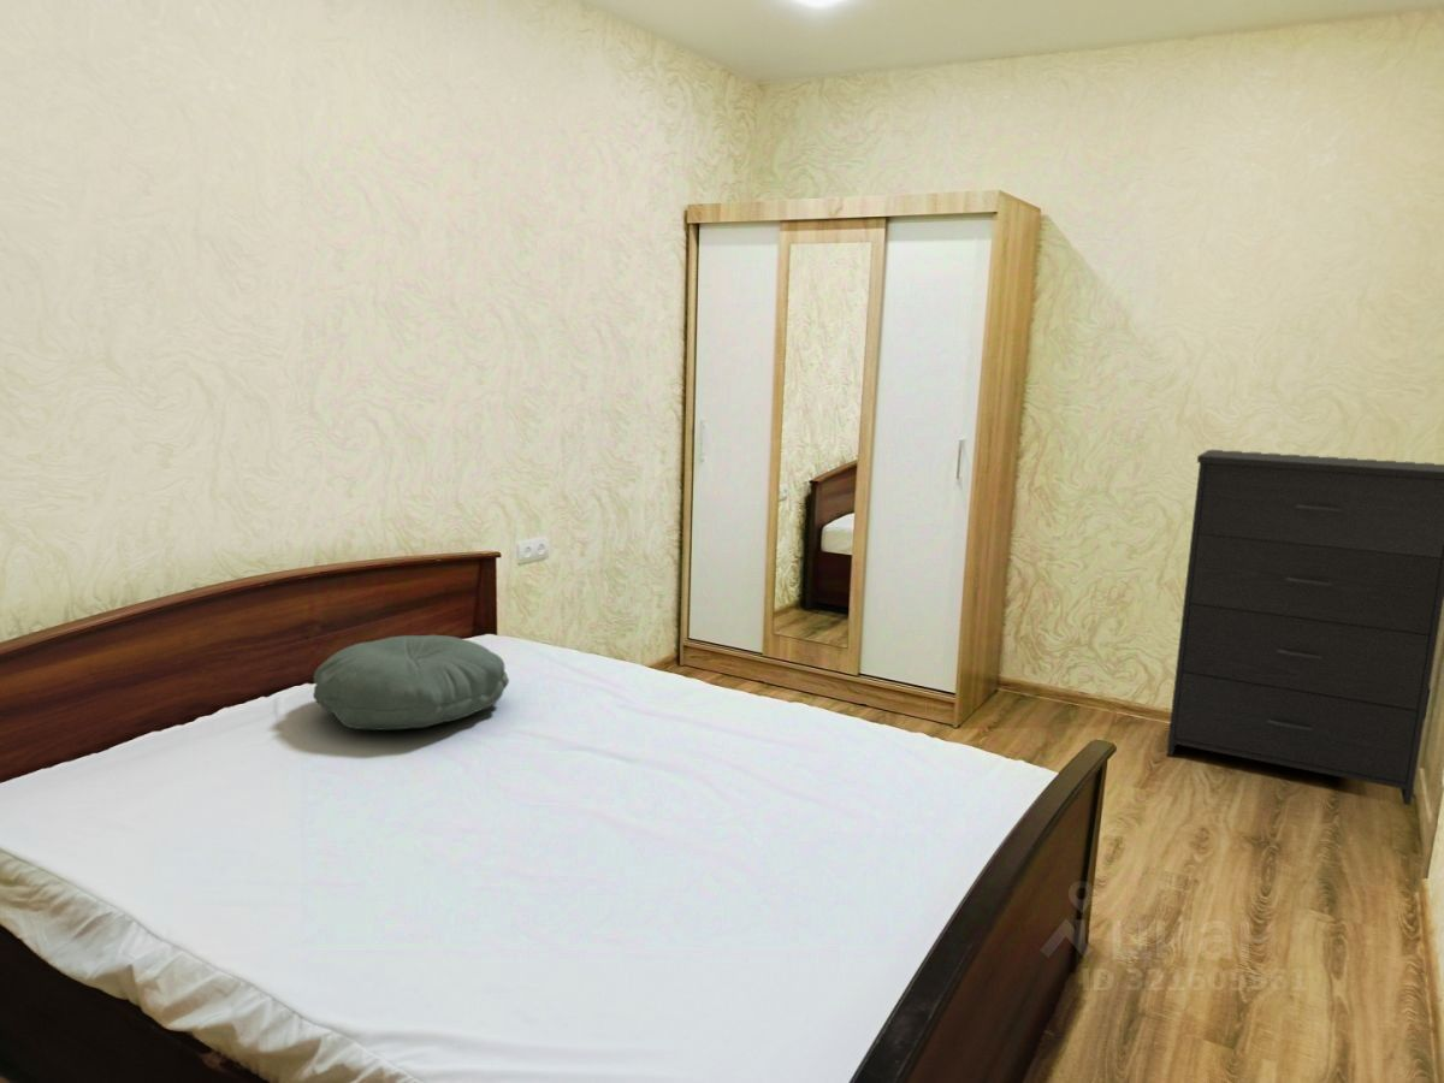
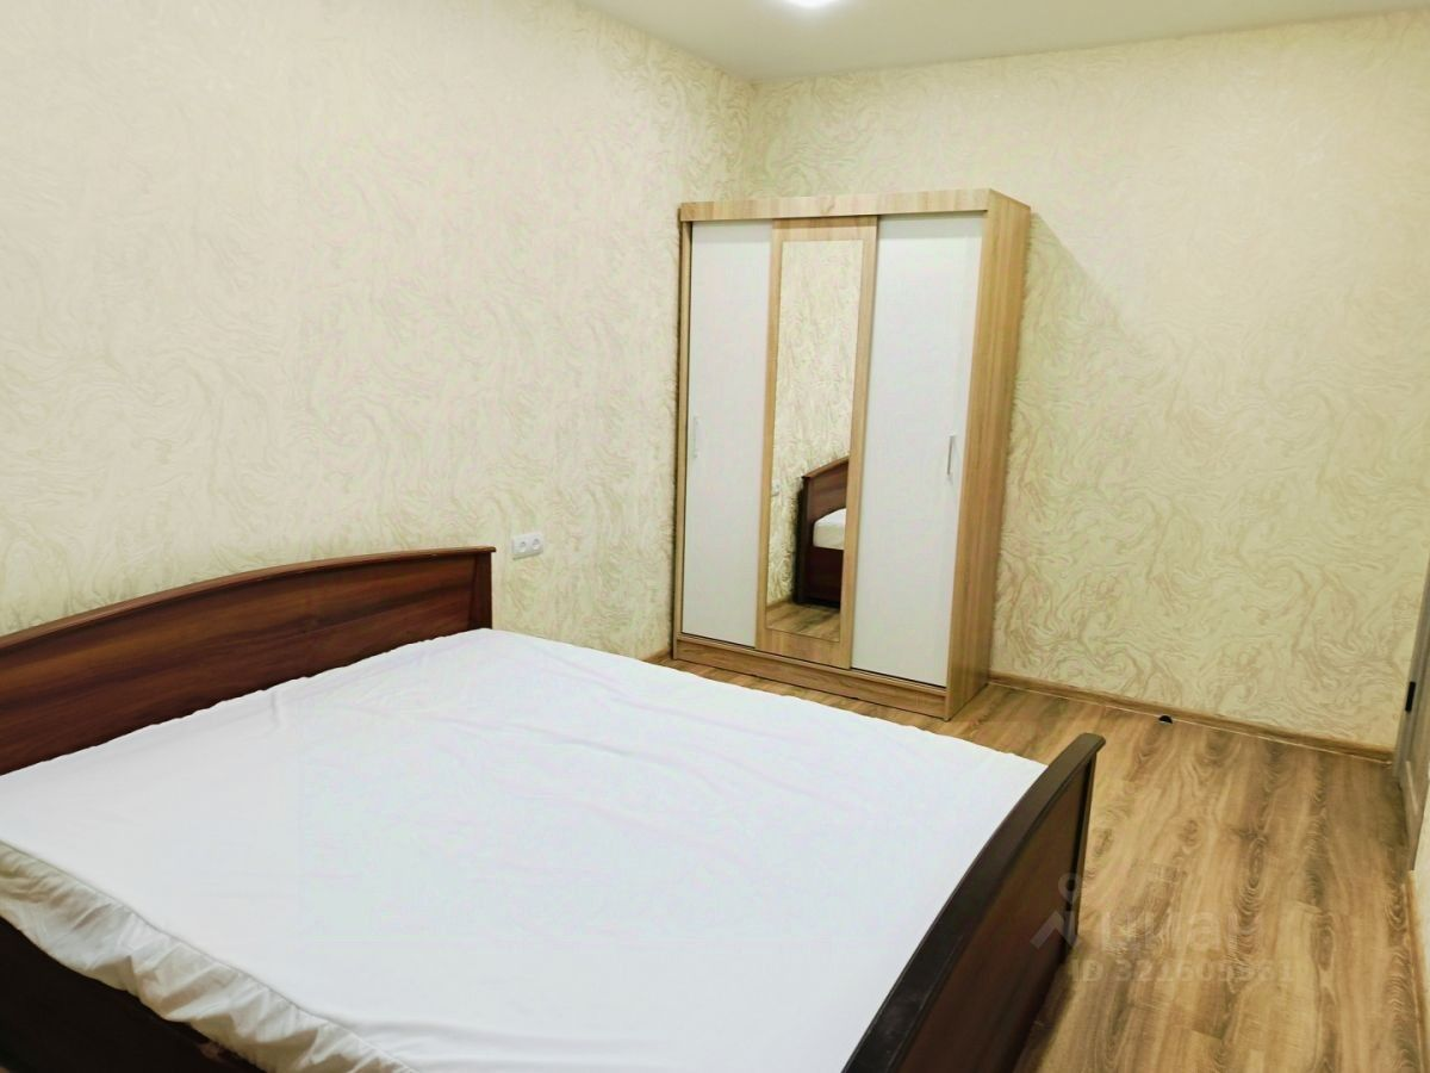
- dresser (1303, 615)
- pillow (408, 677)
